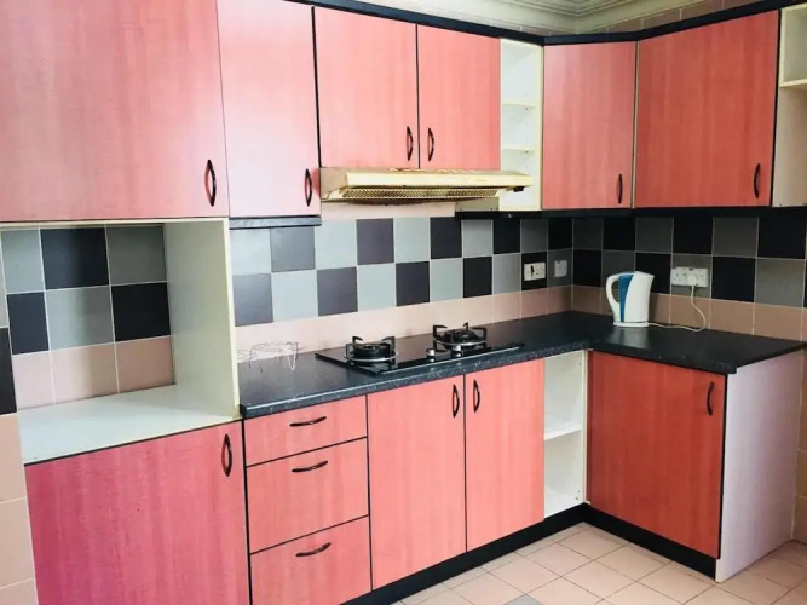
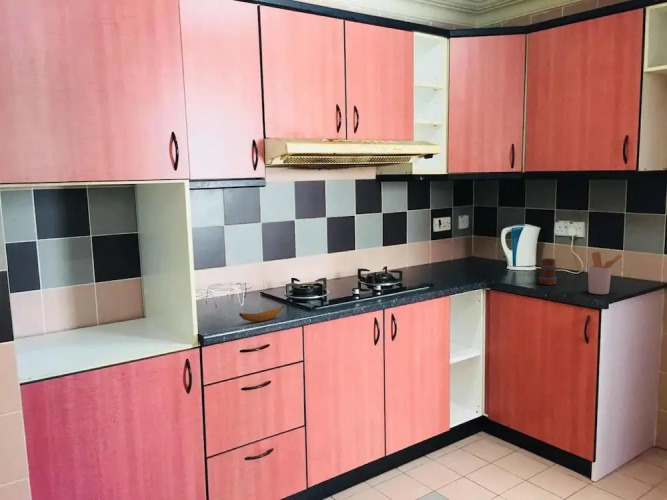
+ utensil holder (605, 272)
+ mug (547, 270)
+ banana (262, 314)
